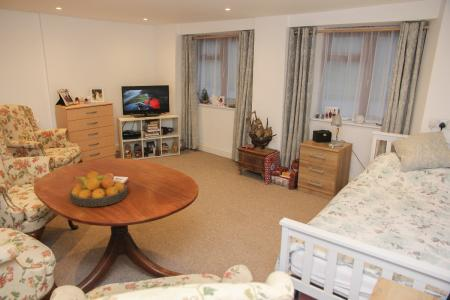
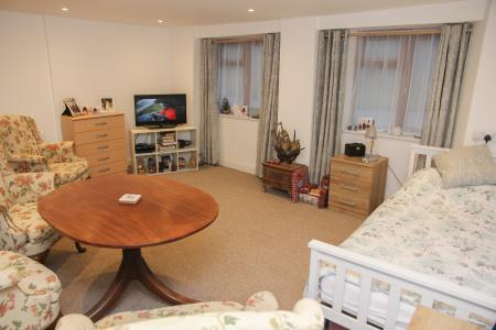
- fruit bowl (98, 185)
